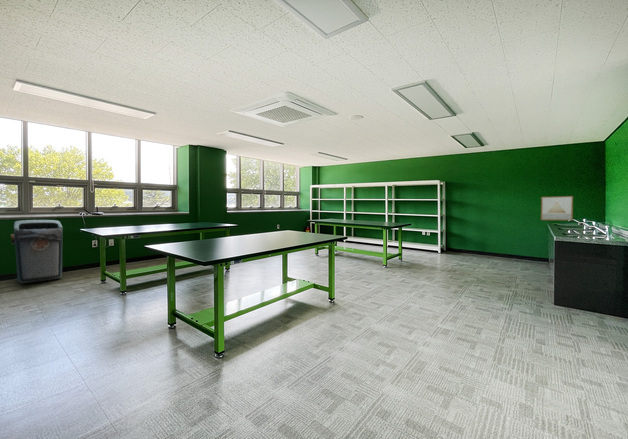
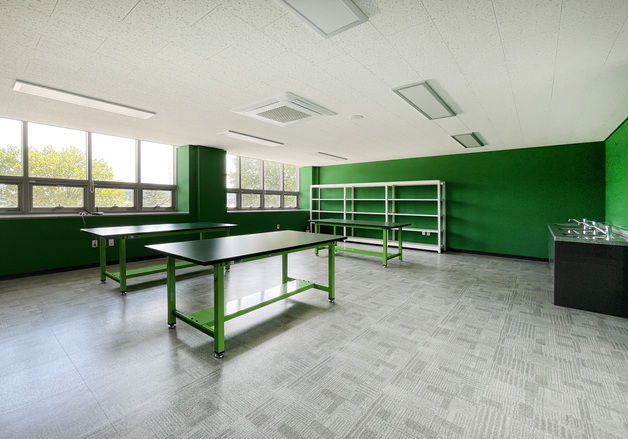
- trash can (38, 249)
- wall art (556, 208)
